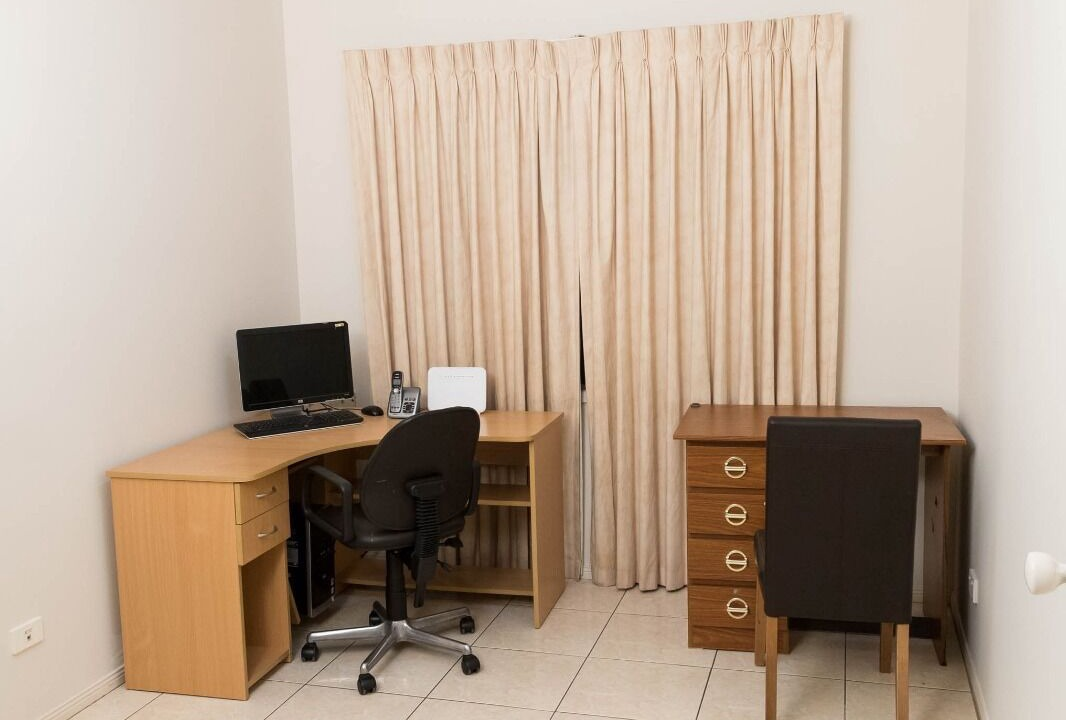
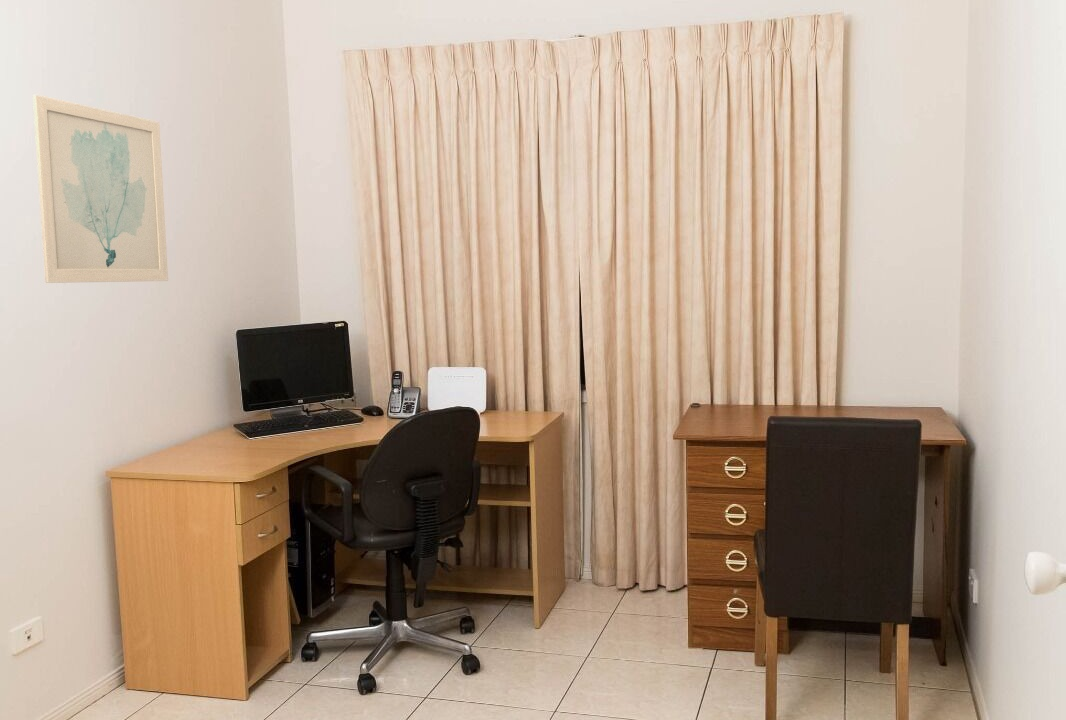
+ wall art (106, 196)
